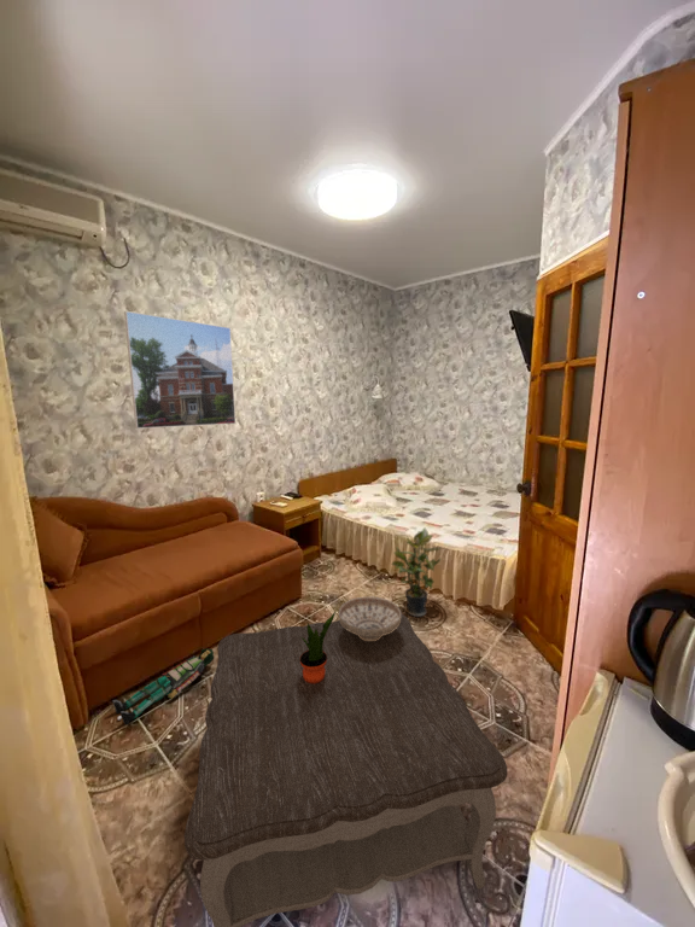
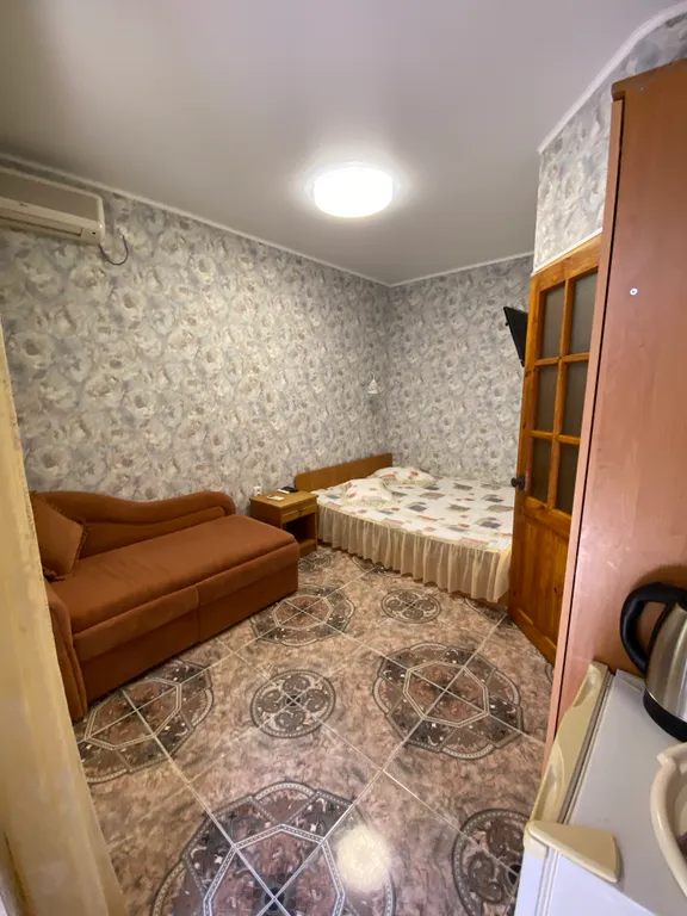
- toy figurine (169, 680)
- coffee table (333, 737)
- decorative bowl (369, 622)
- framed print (186, 374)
- potted plant (317, 643)
- potted plant (416, 570)
